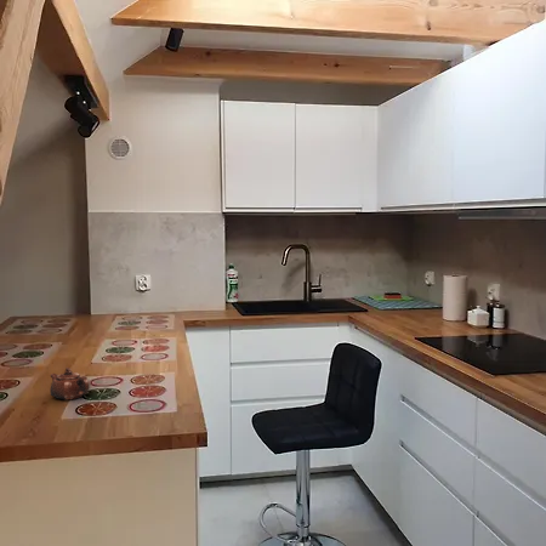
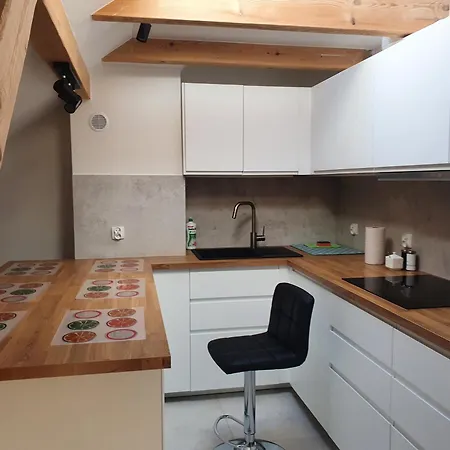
- teapot (69, 381)
